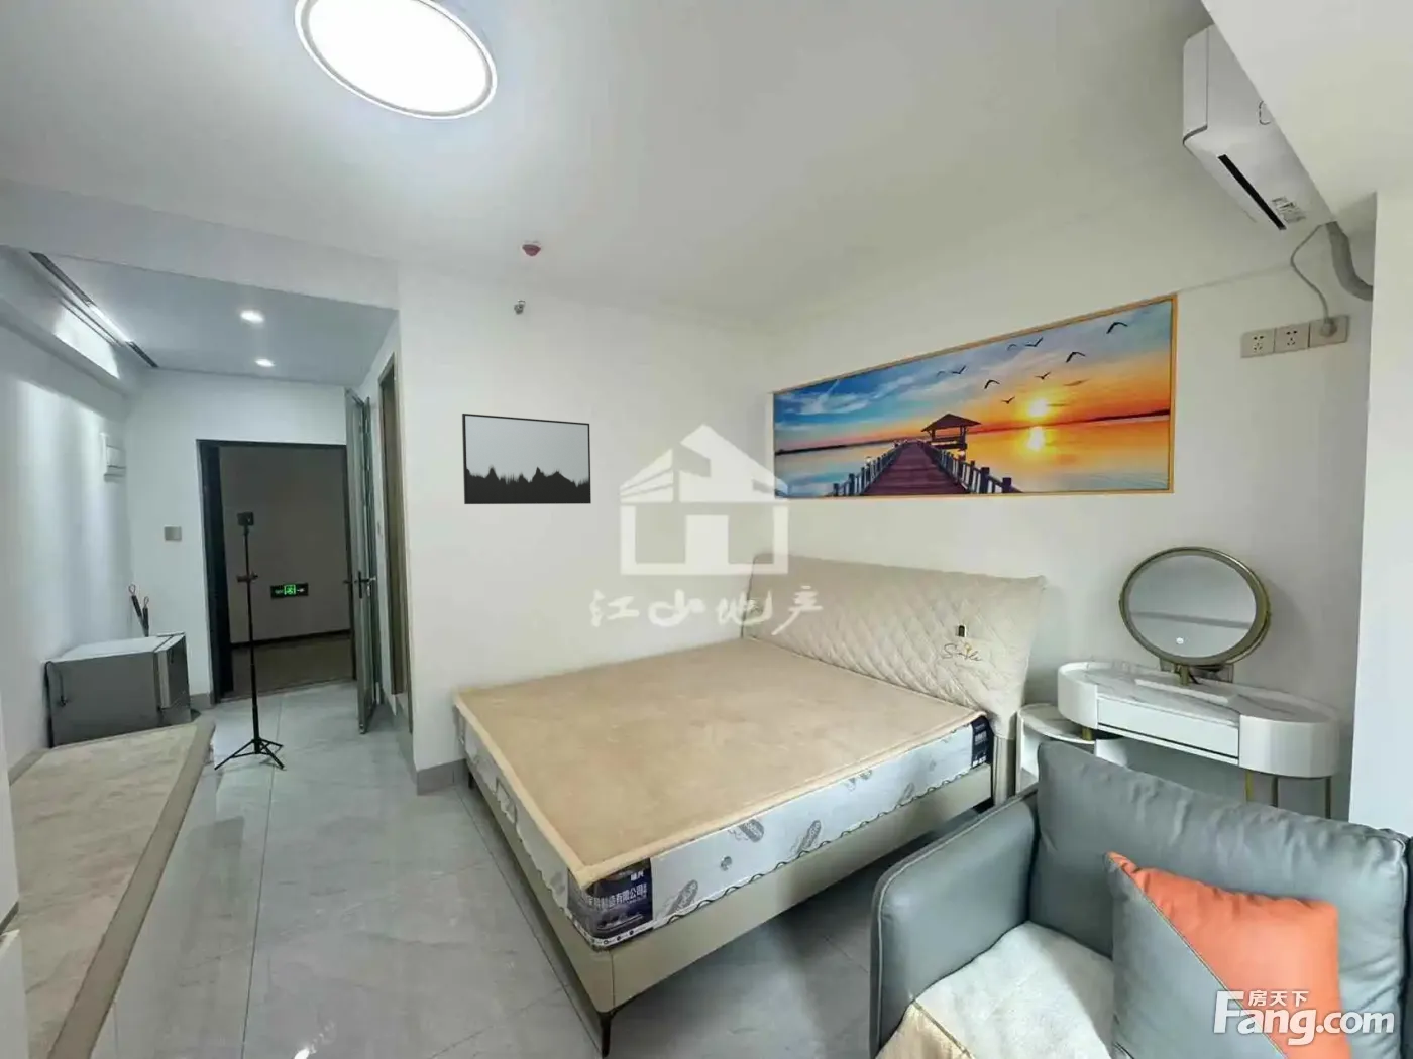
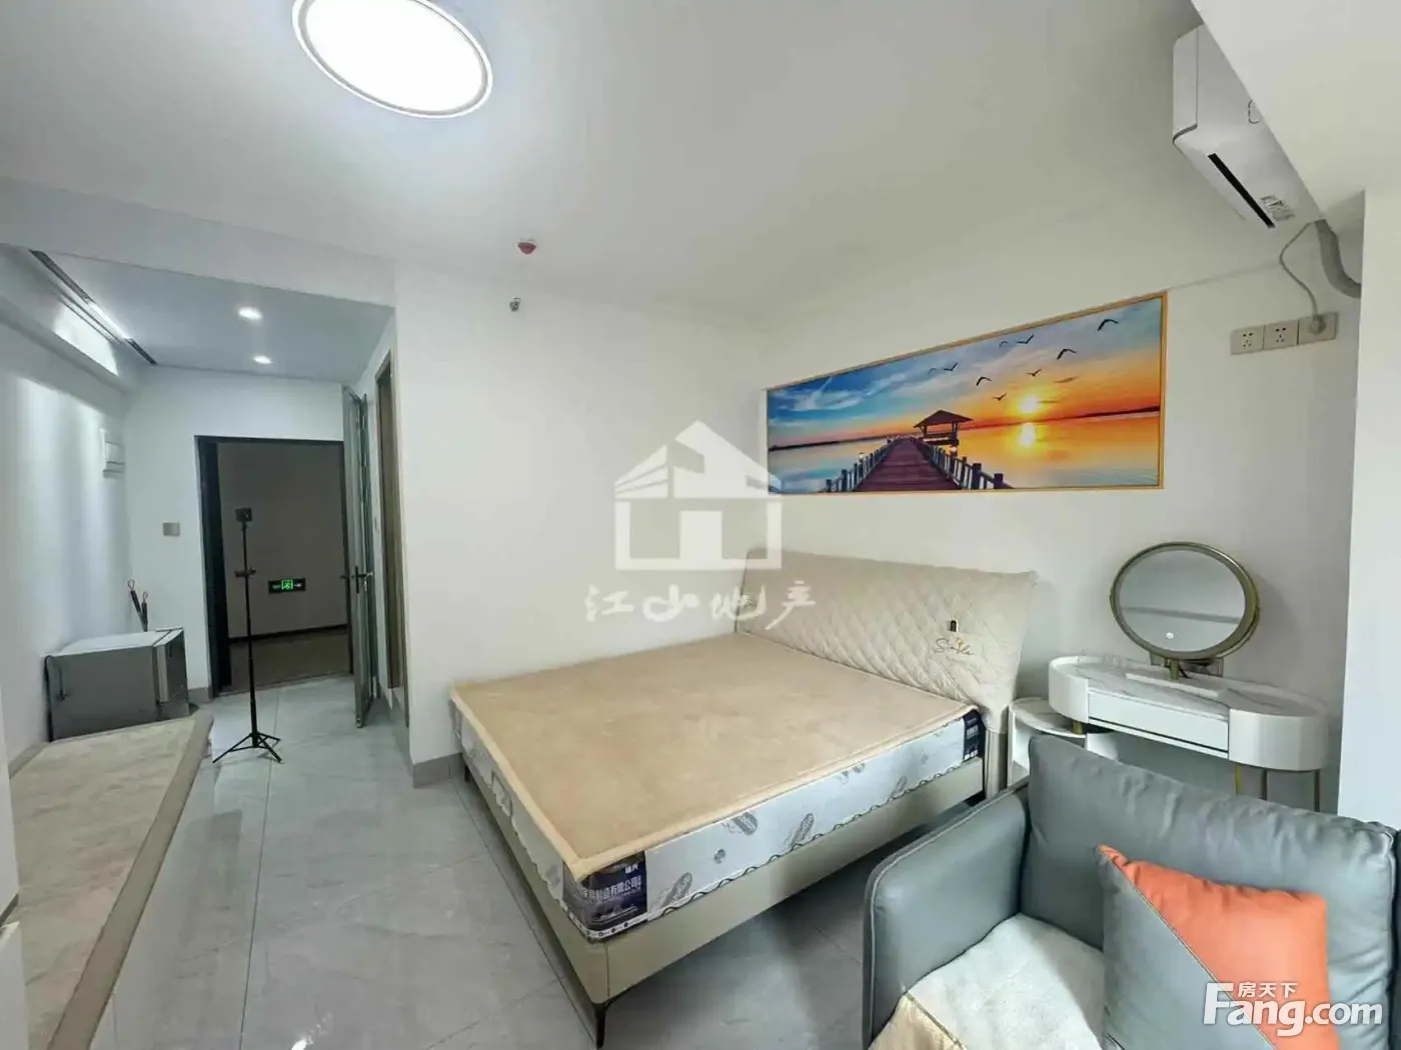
- wall art (530, 461)
